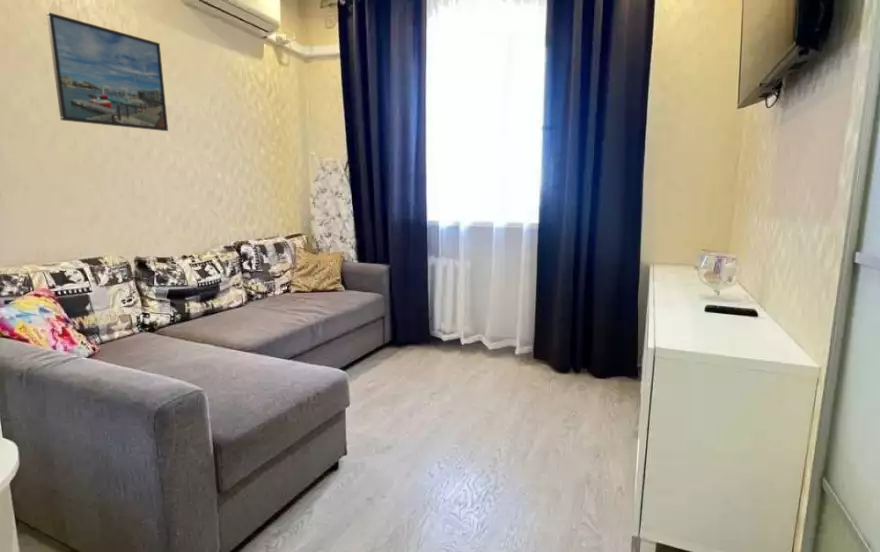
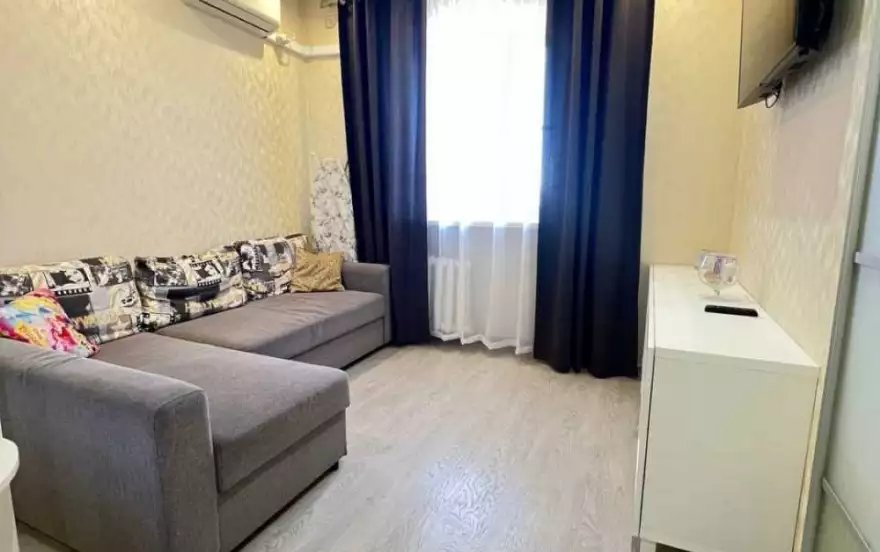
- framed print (114, 78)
